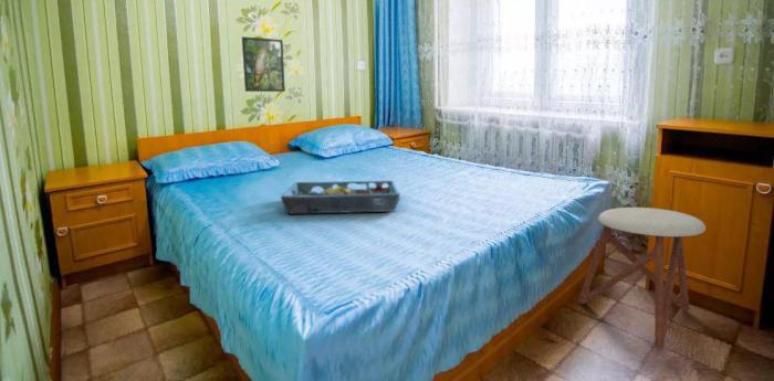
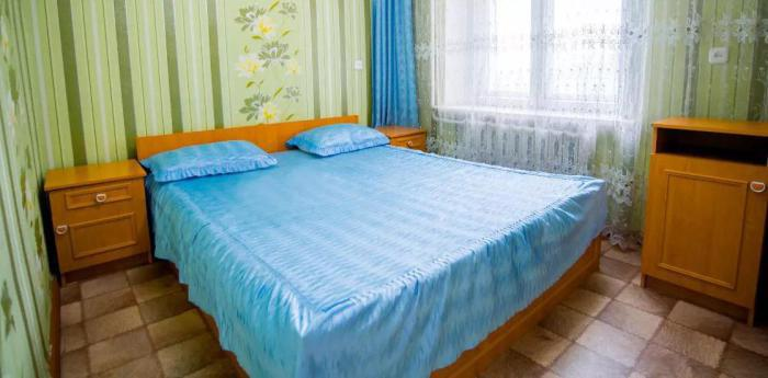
- serving tray (343, 194)
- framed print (263, 65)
- stool (636, 267)
